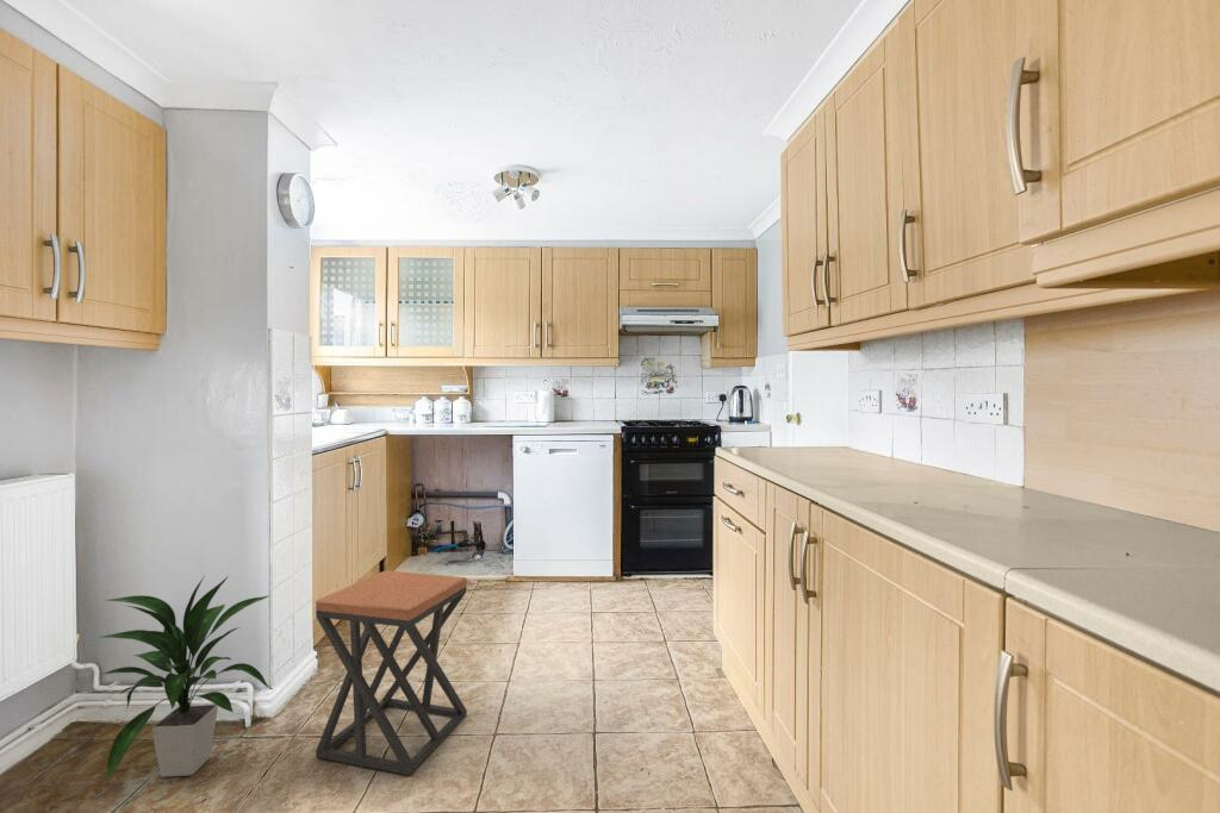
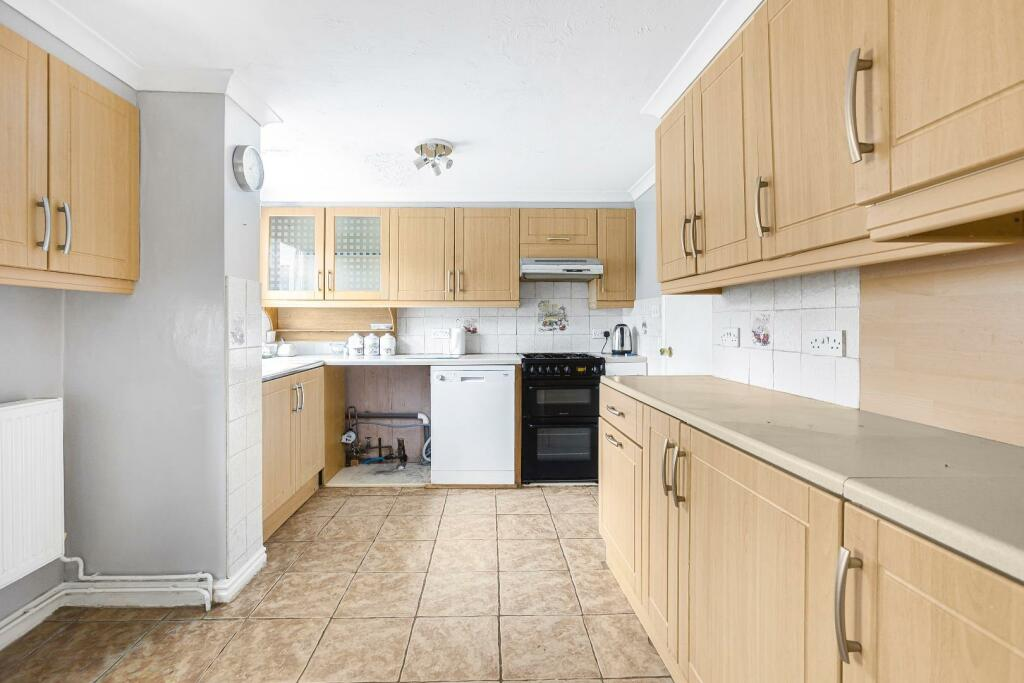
- indoor plant (178, 673)
- stool (396, 661)
